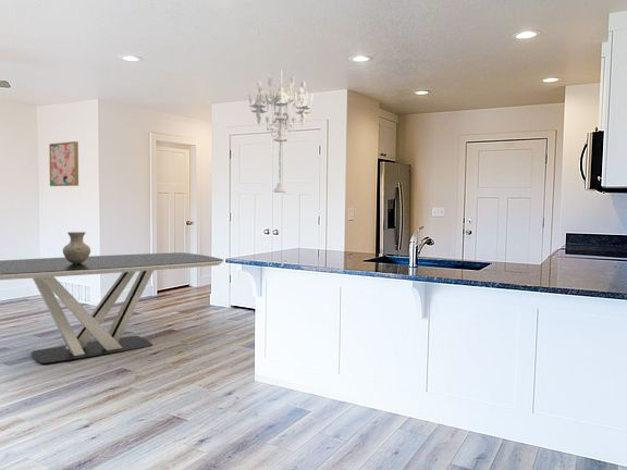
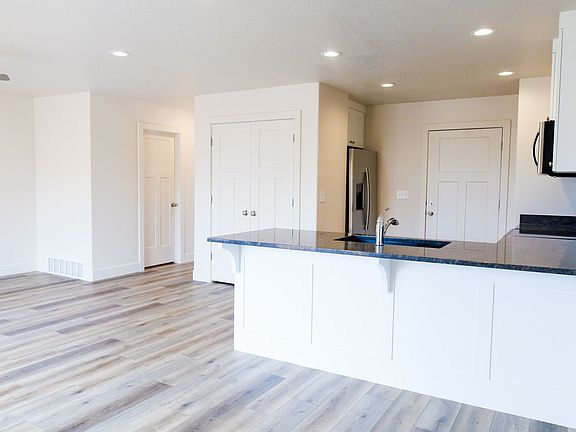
- dining table (98, 305)
- wall art (63, 164)
- vase (76, 247)
- chandelier (280, 131)
